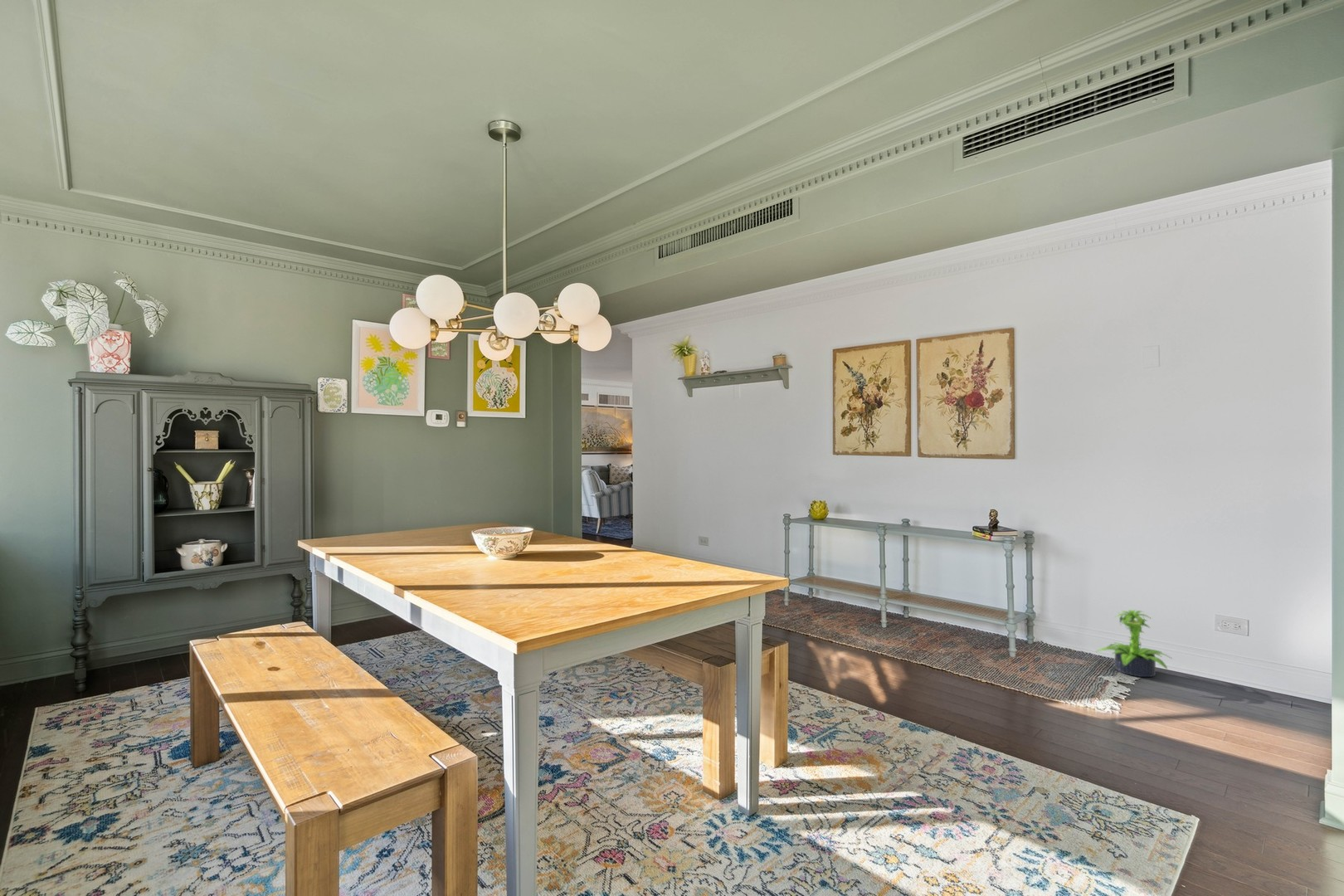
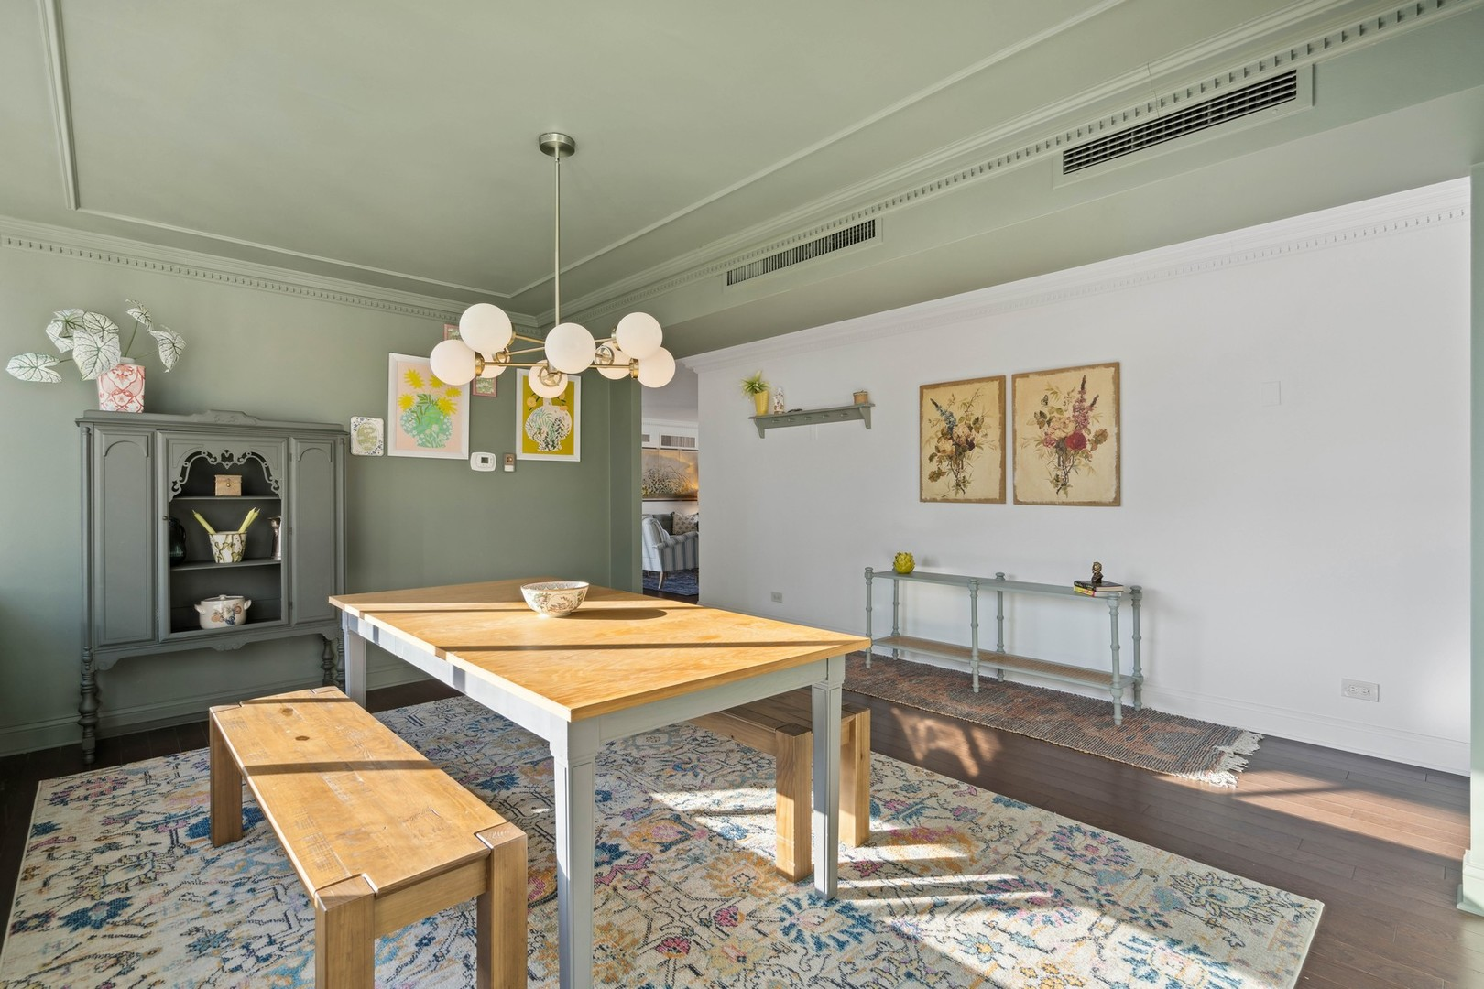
- potted plant (1133, 640)
